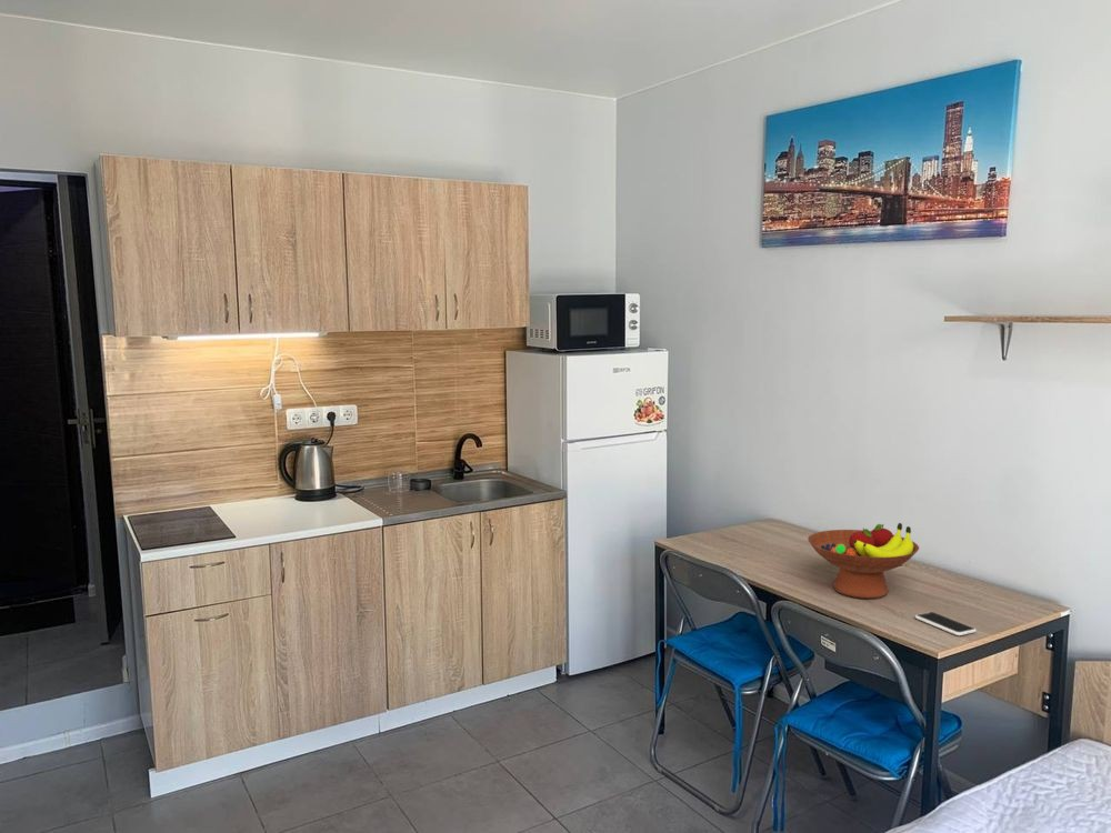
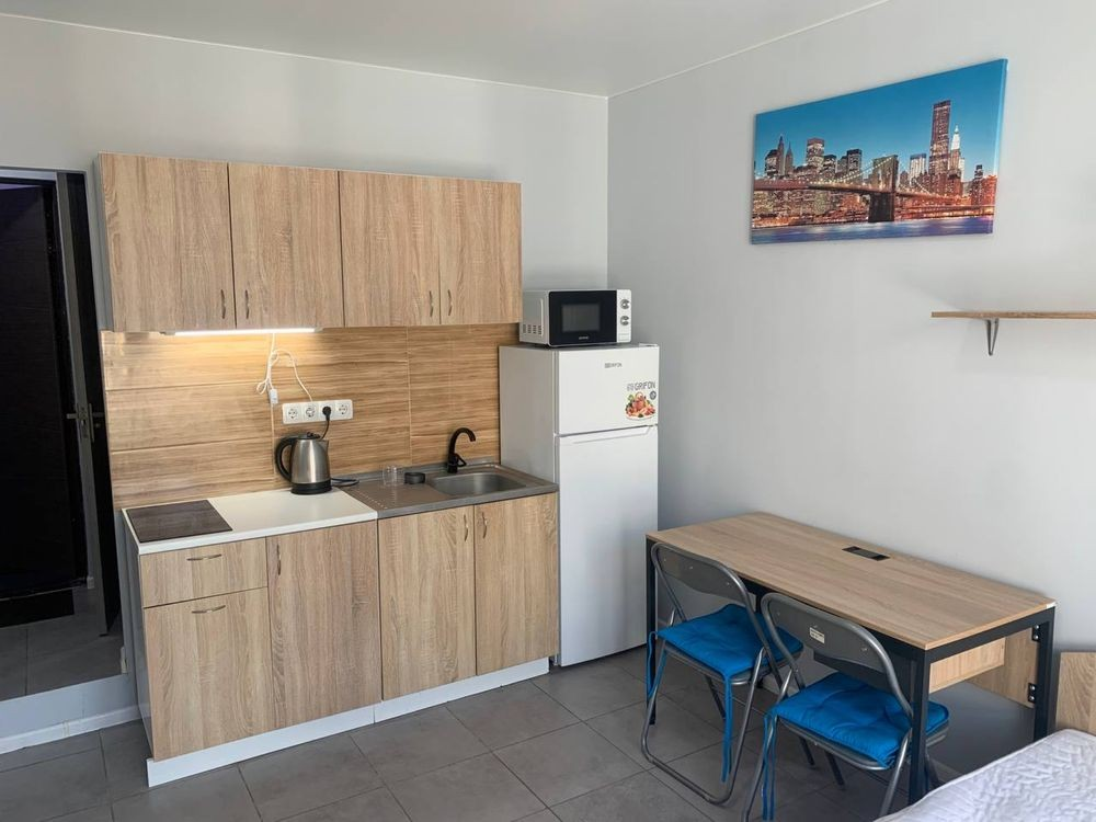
- smartphone (944, 623)
- fruit bowl (861, 556)
